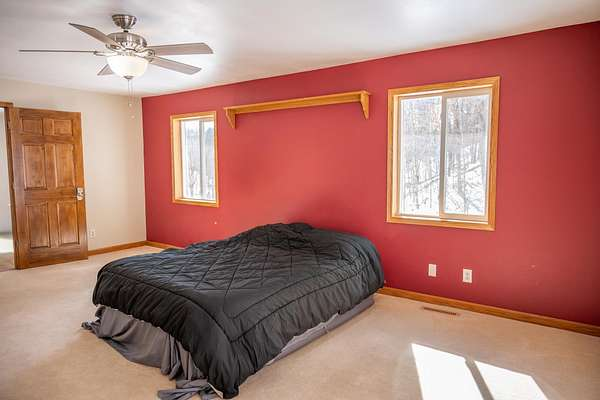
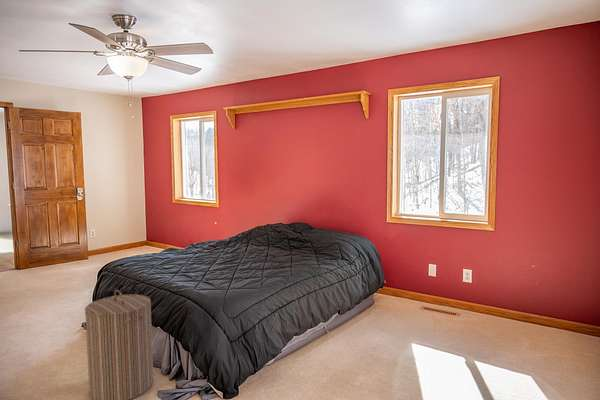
+ laundry hamper (120, 338)
